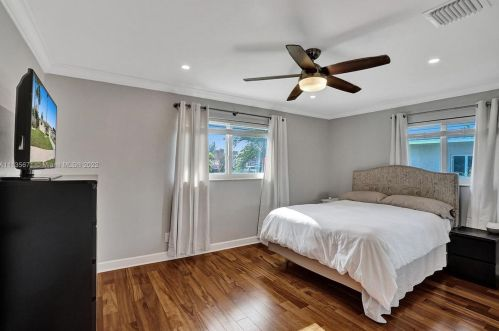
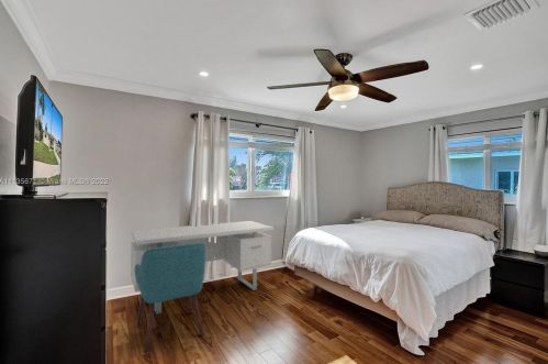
+ chair (170, 285)
+ desk (205, 261)
